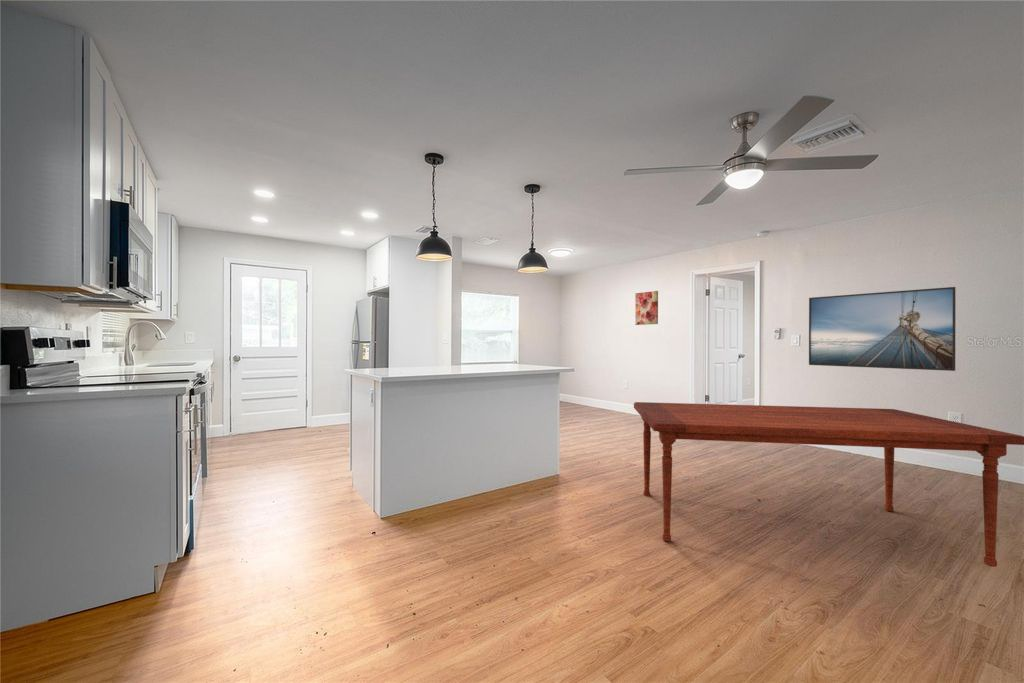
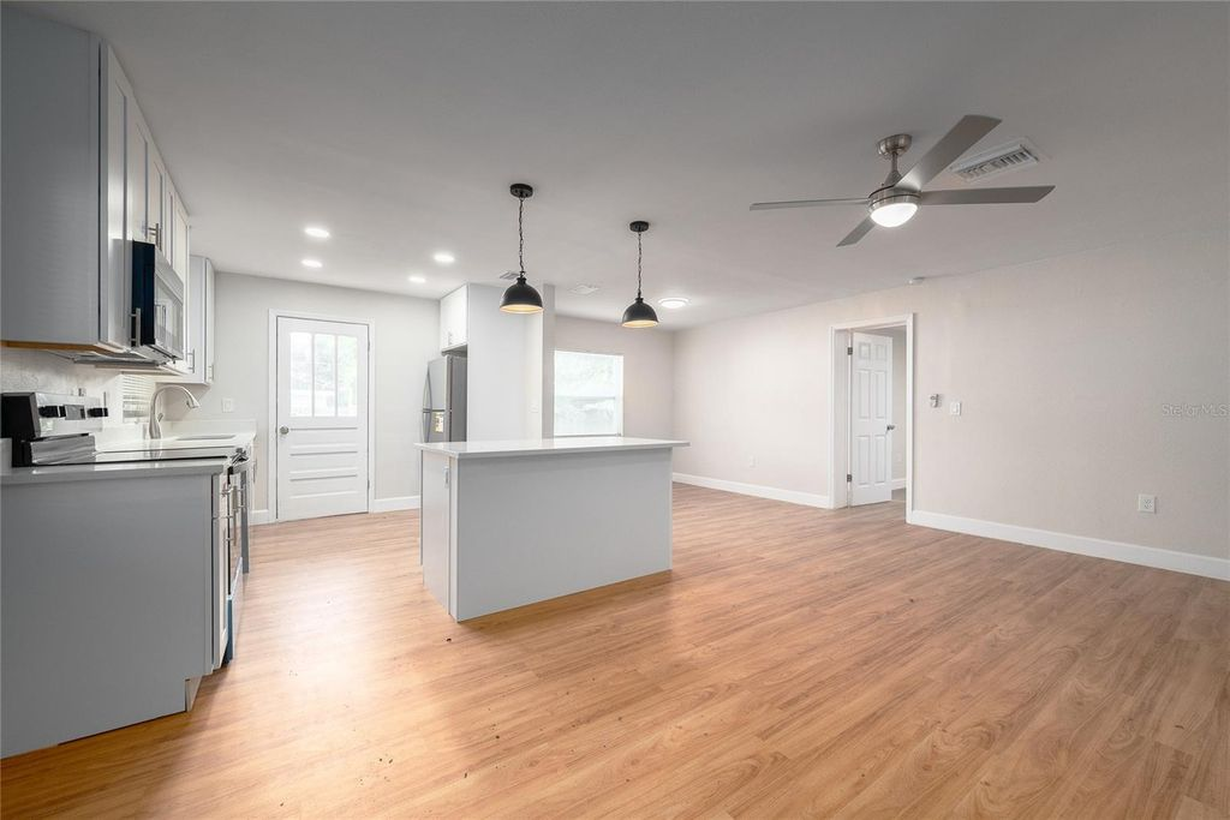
- dining table (787, 443)
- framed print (874, 330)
- wall art (646, 308)
